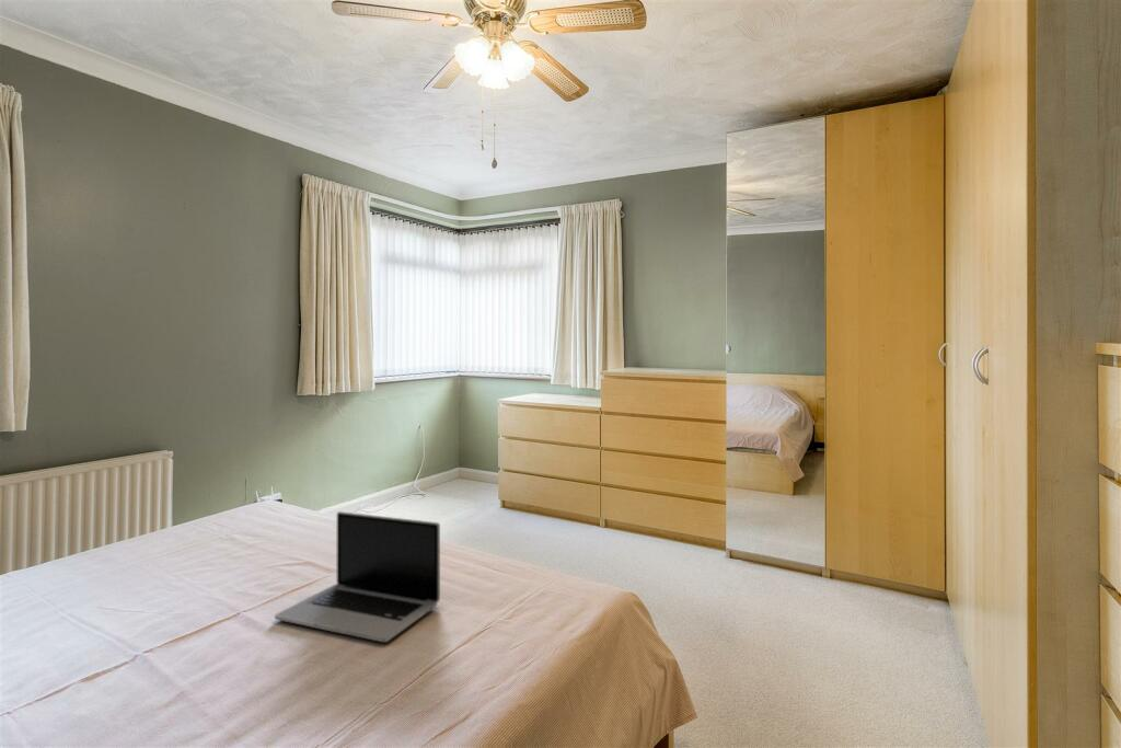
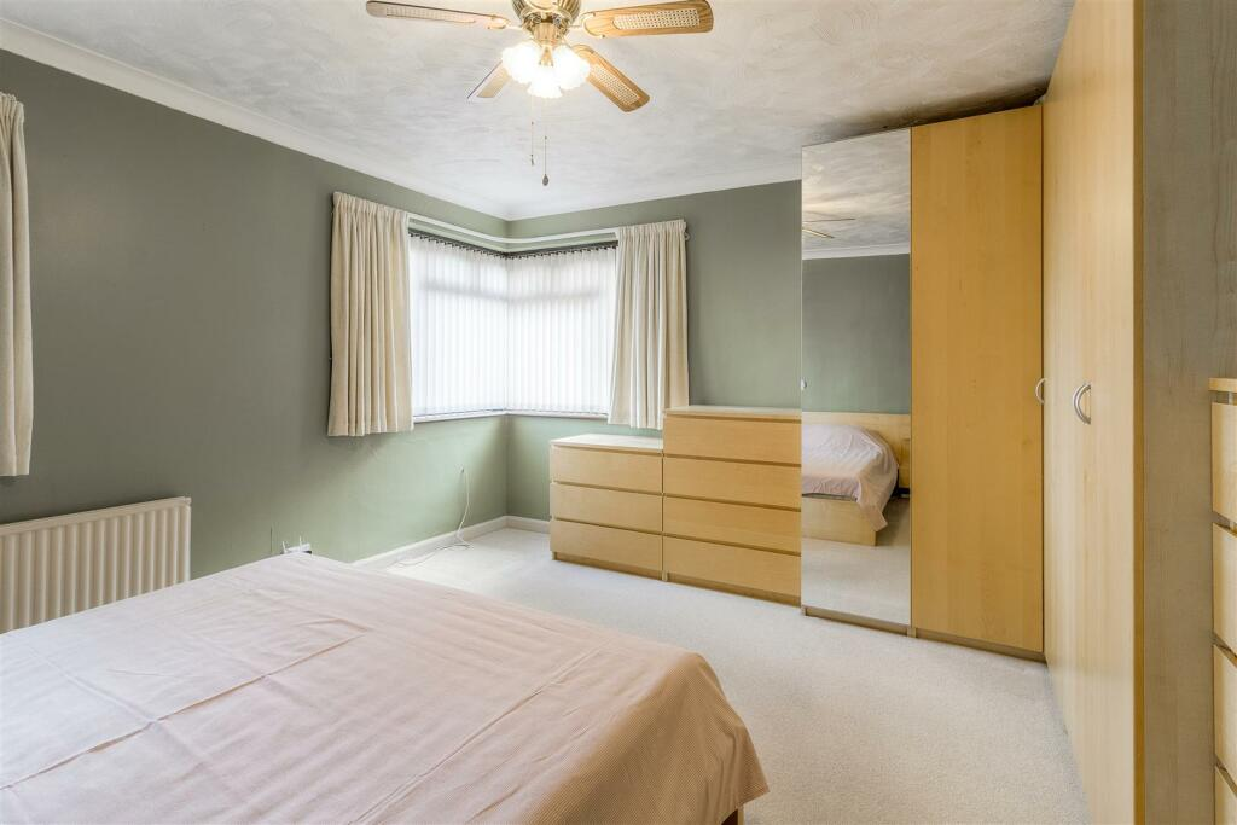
- laptop (359, 569)
